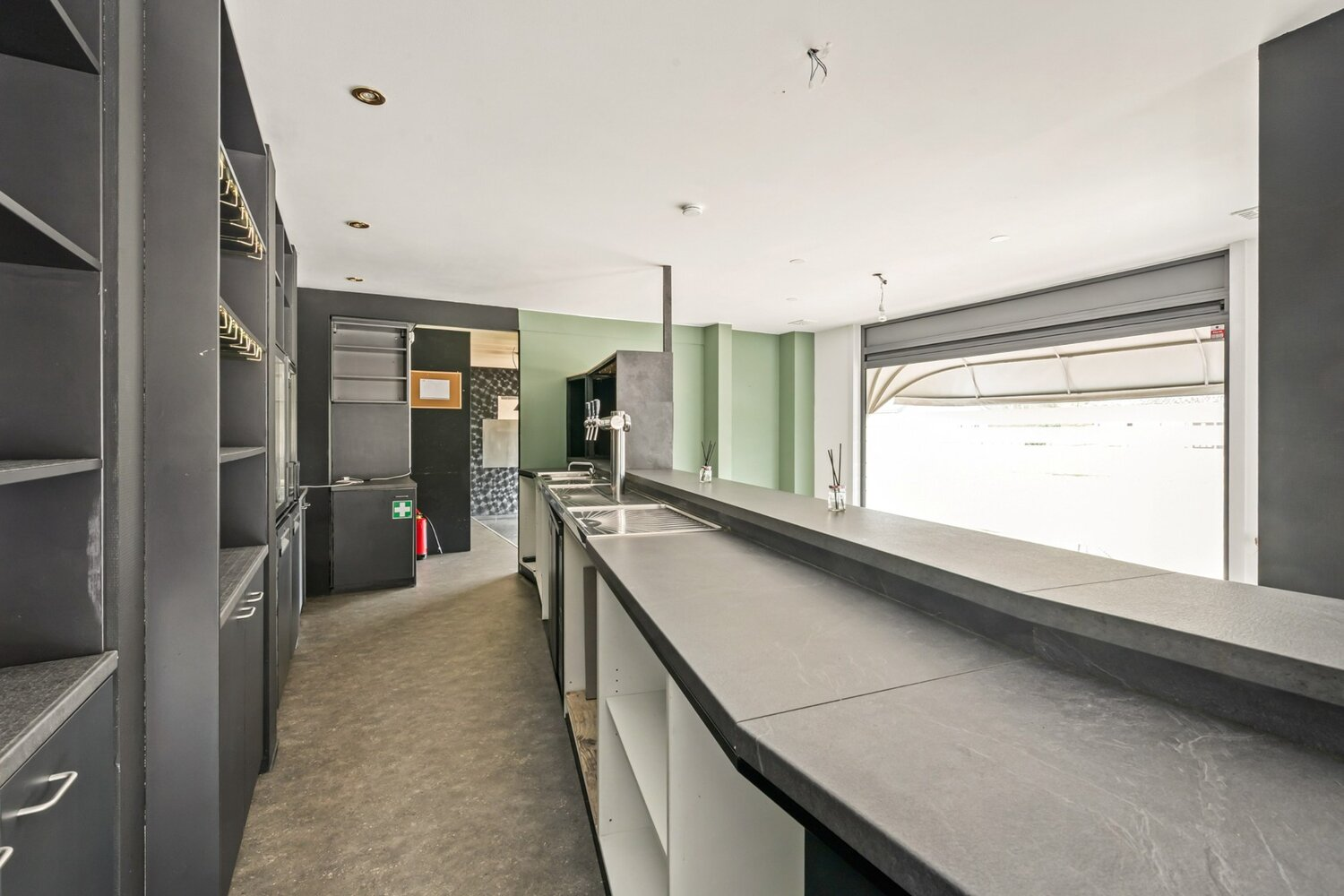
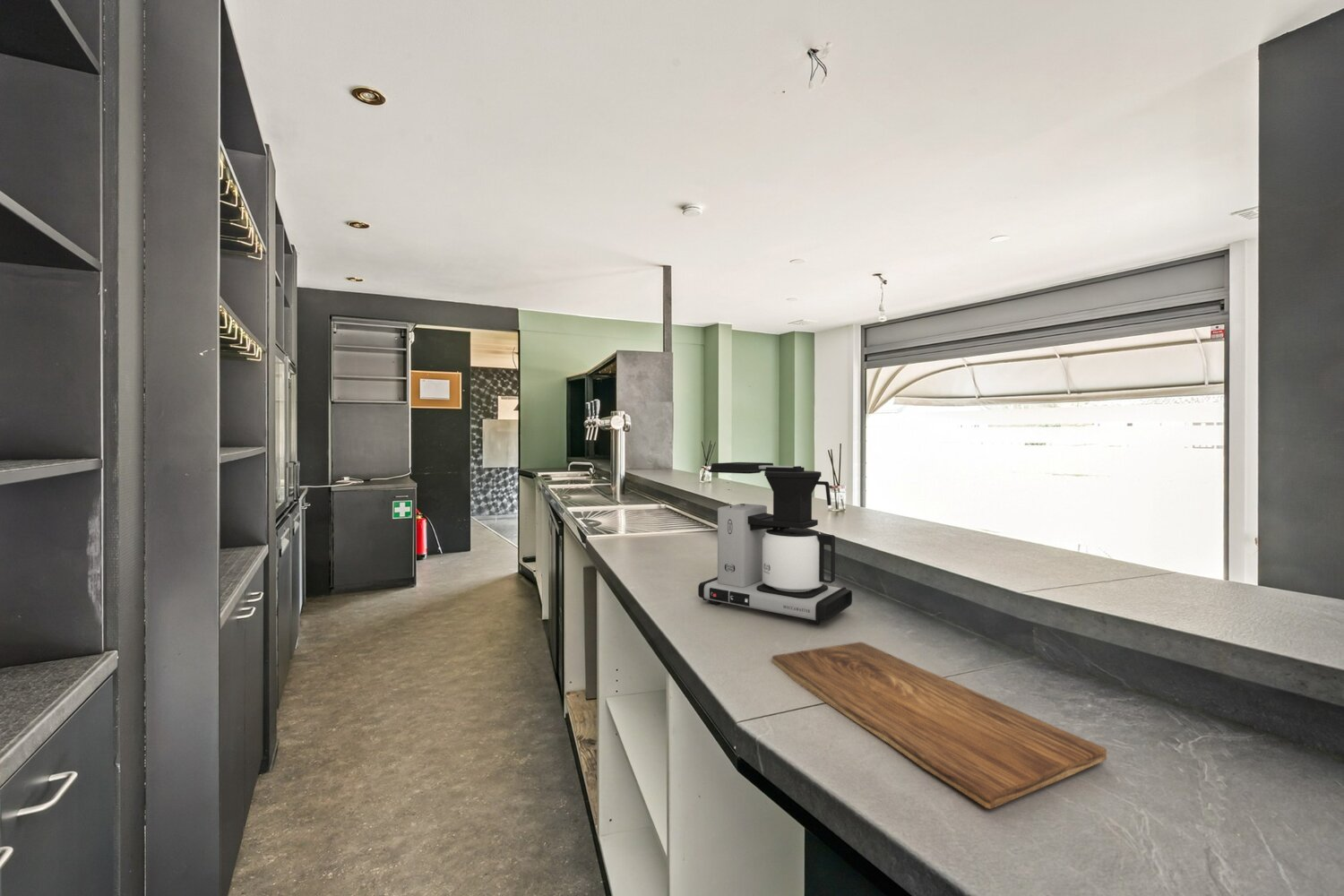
+ cutting board (906, 700)
+ coffee maker (773, 535)
